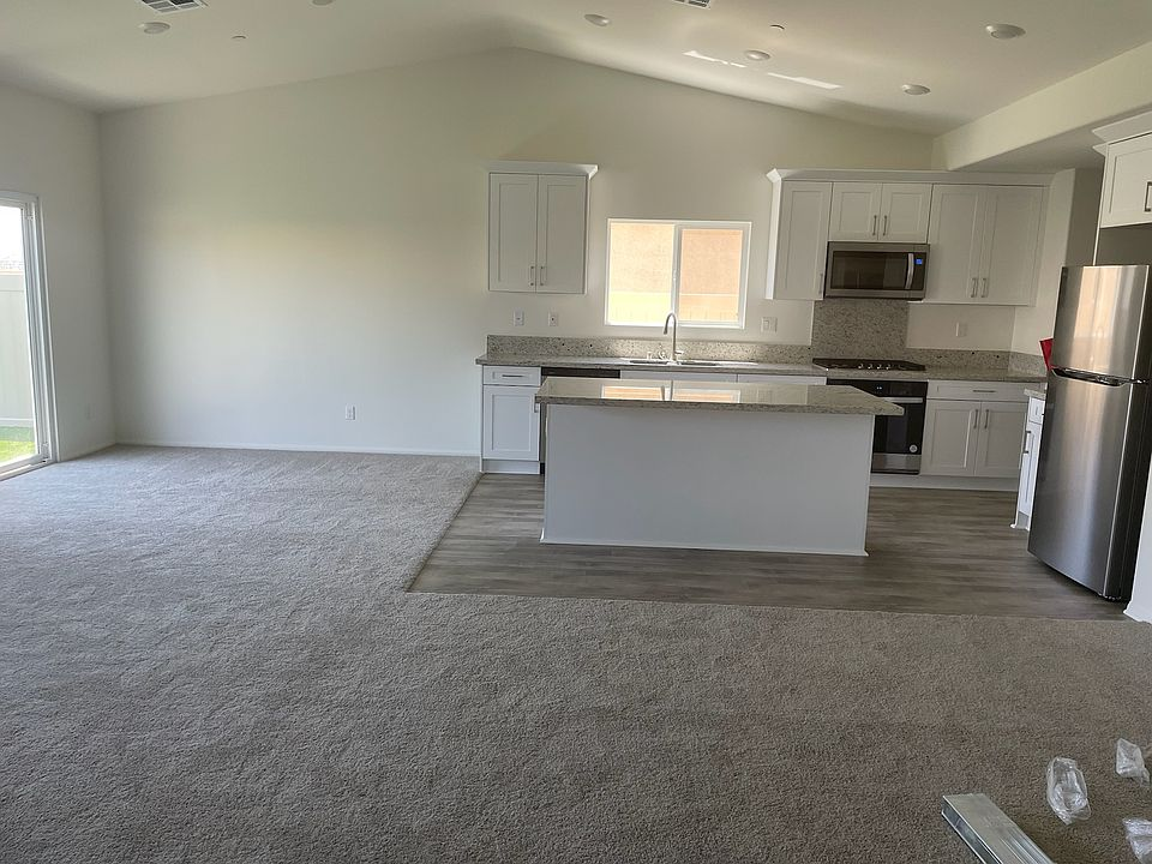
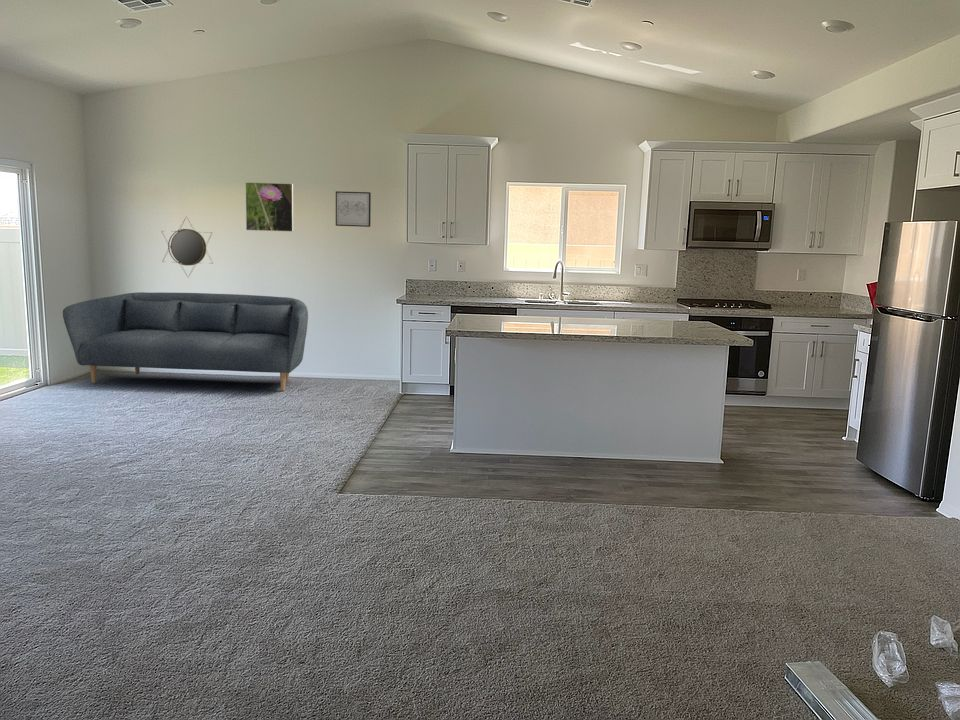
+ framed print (269, 207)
+ home mirror (187, 247)
+ wall art (353, 209)
+ sofa (200, 338)
